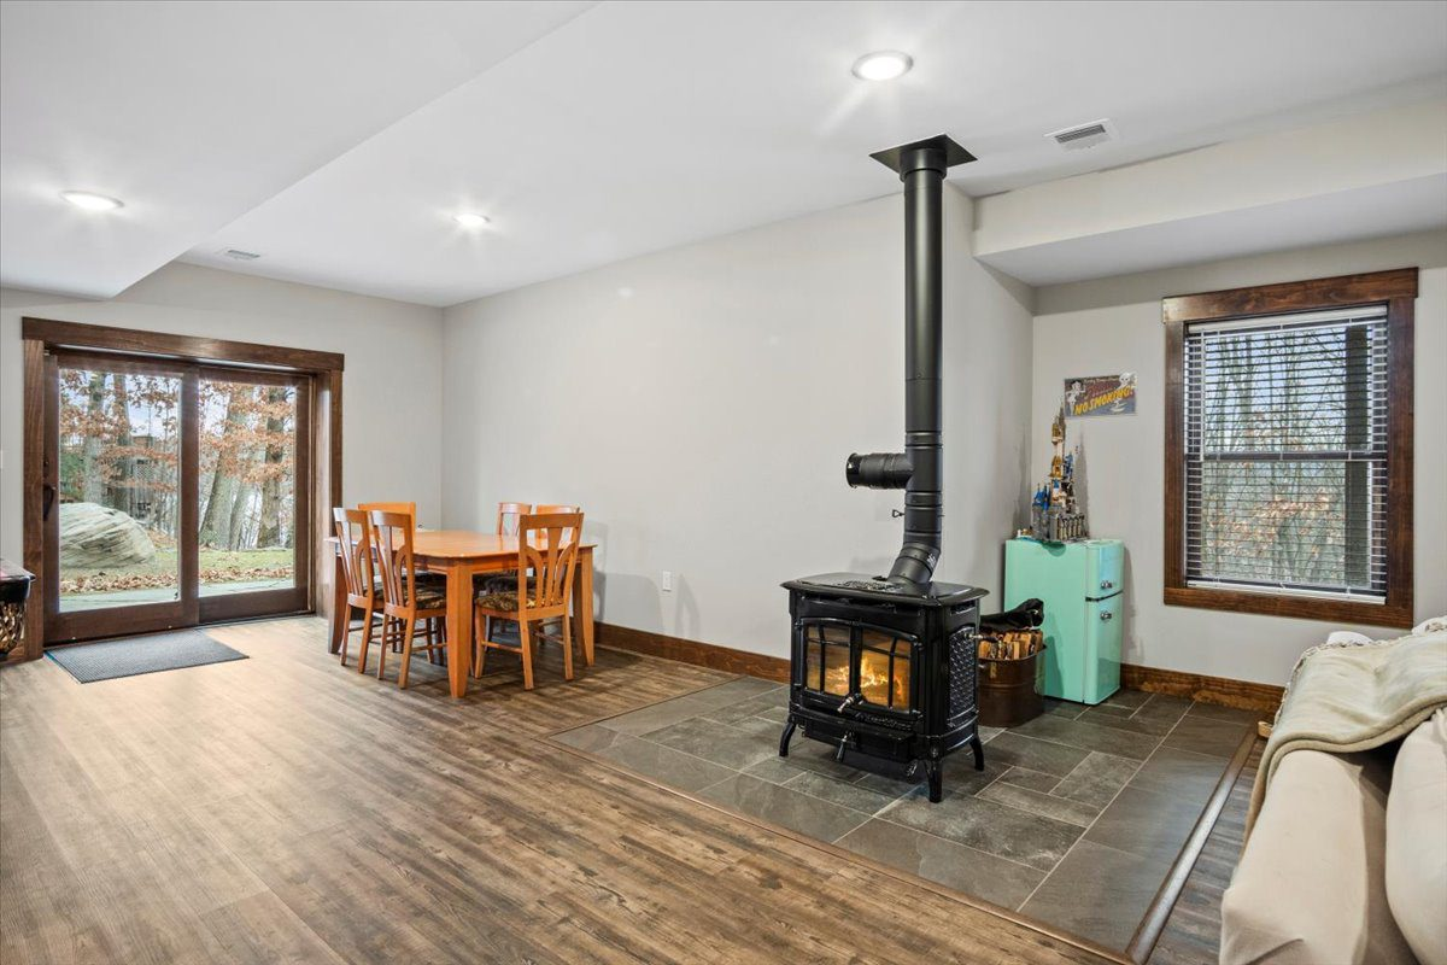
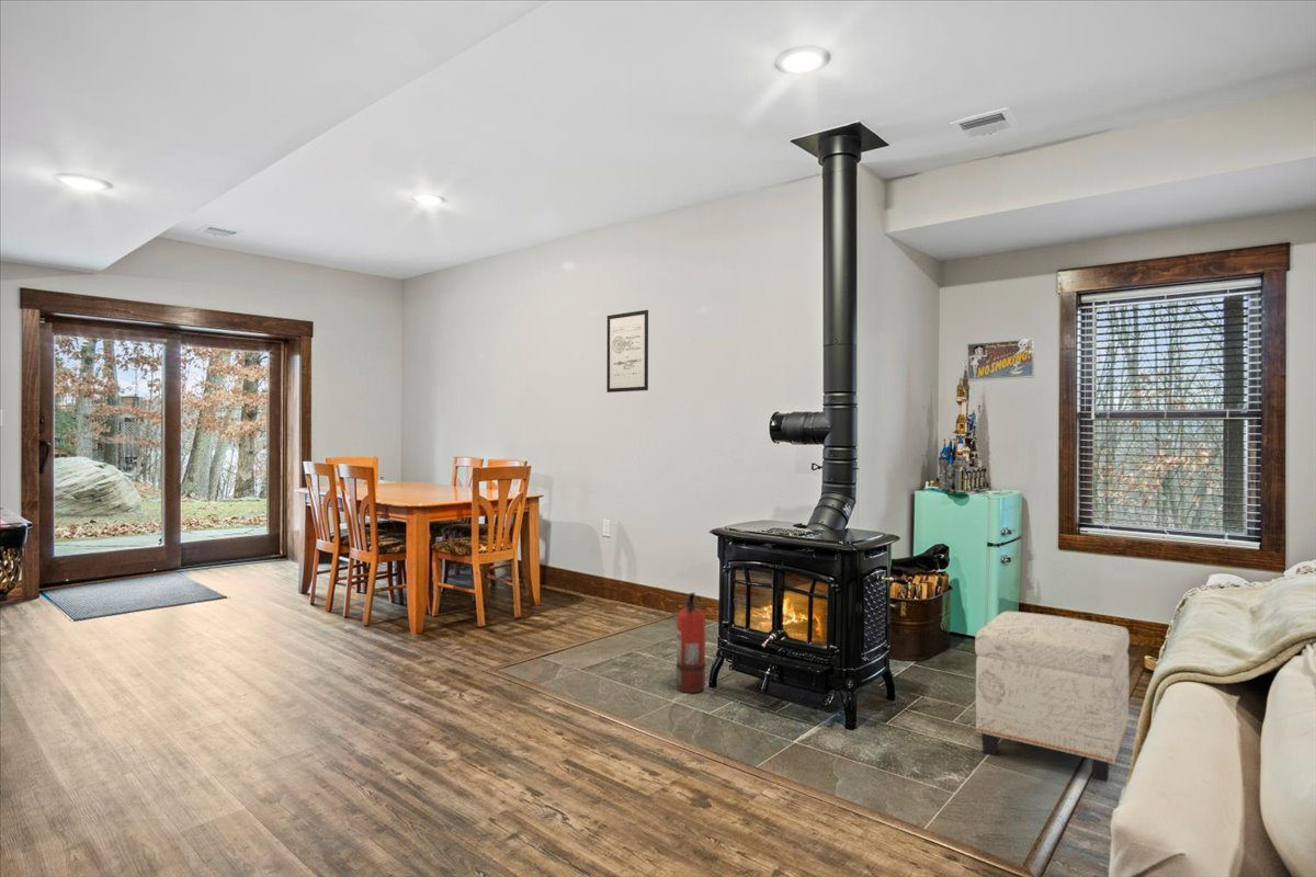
+ wall art (626, 352)
+ fire extinguisher (690, 637)
+ ottoman (1052, 685)
